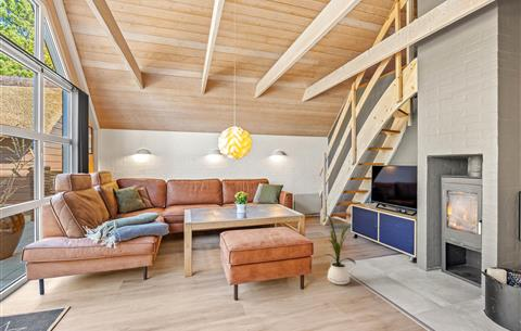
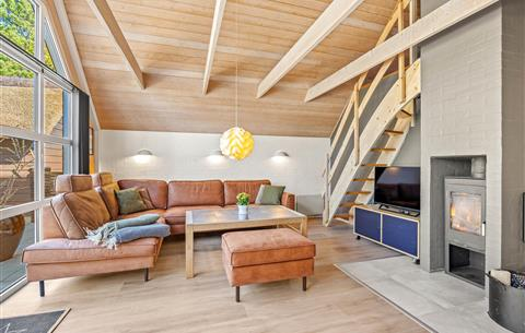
- house plant (336, 247)
